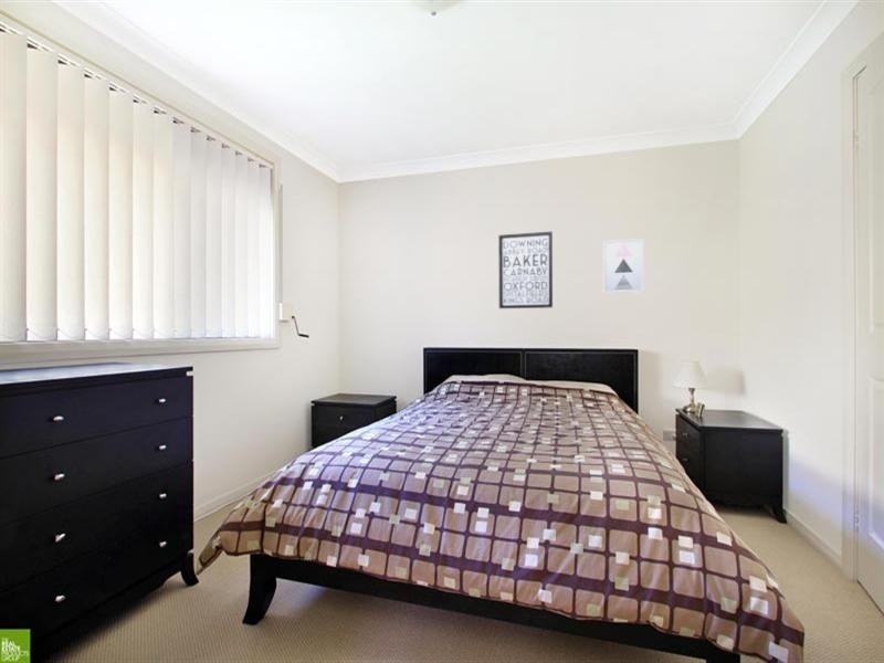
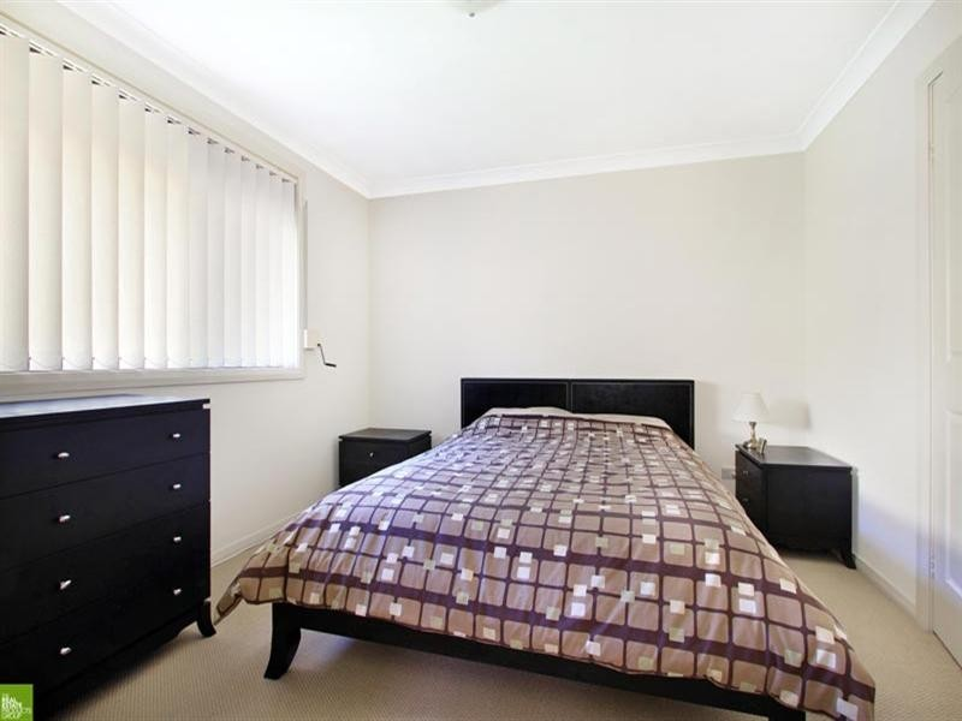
- wall art (525, 271)
- wall art (622, 265)
